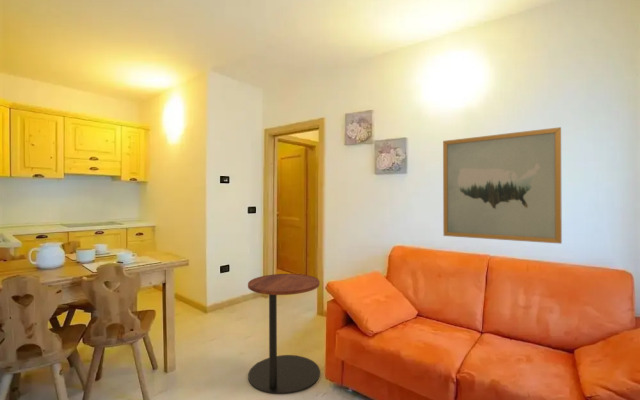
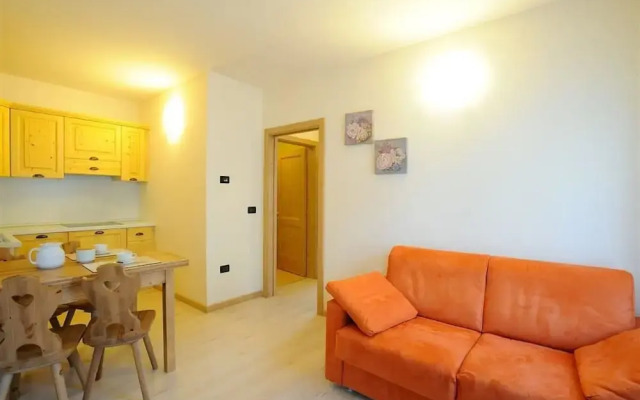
- side table (276, 327)
- wall art (496, 187)
